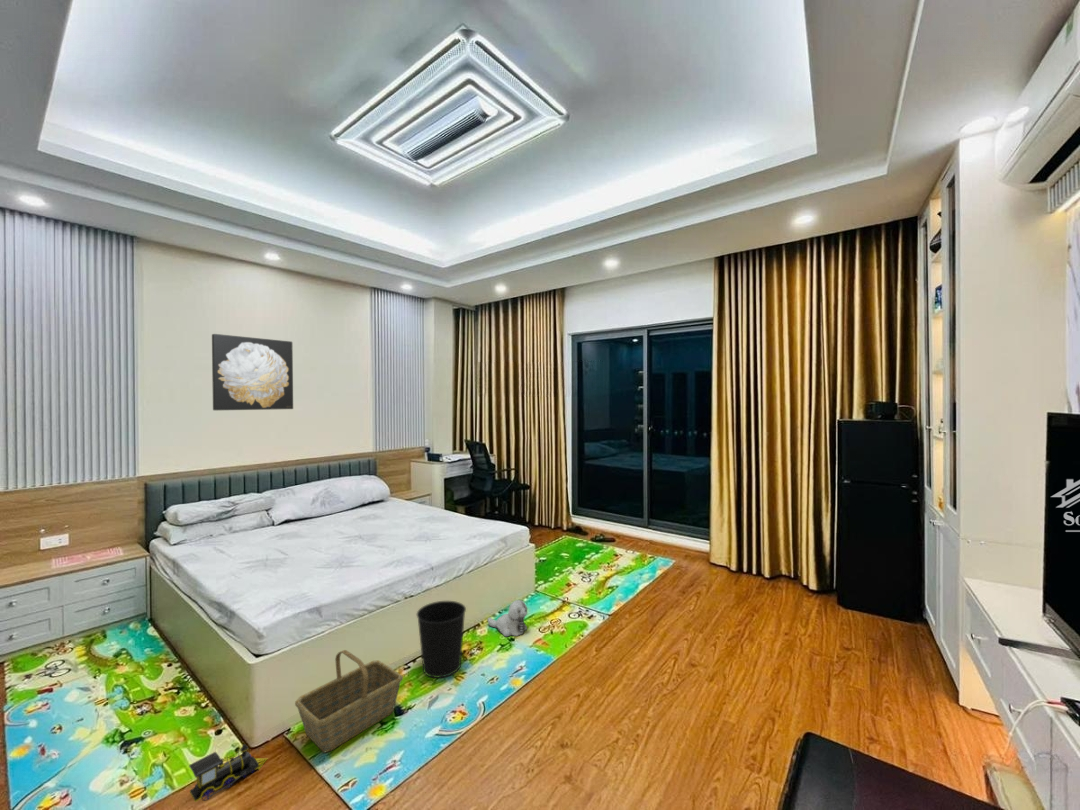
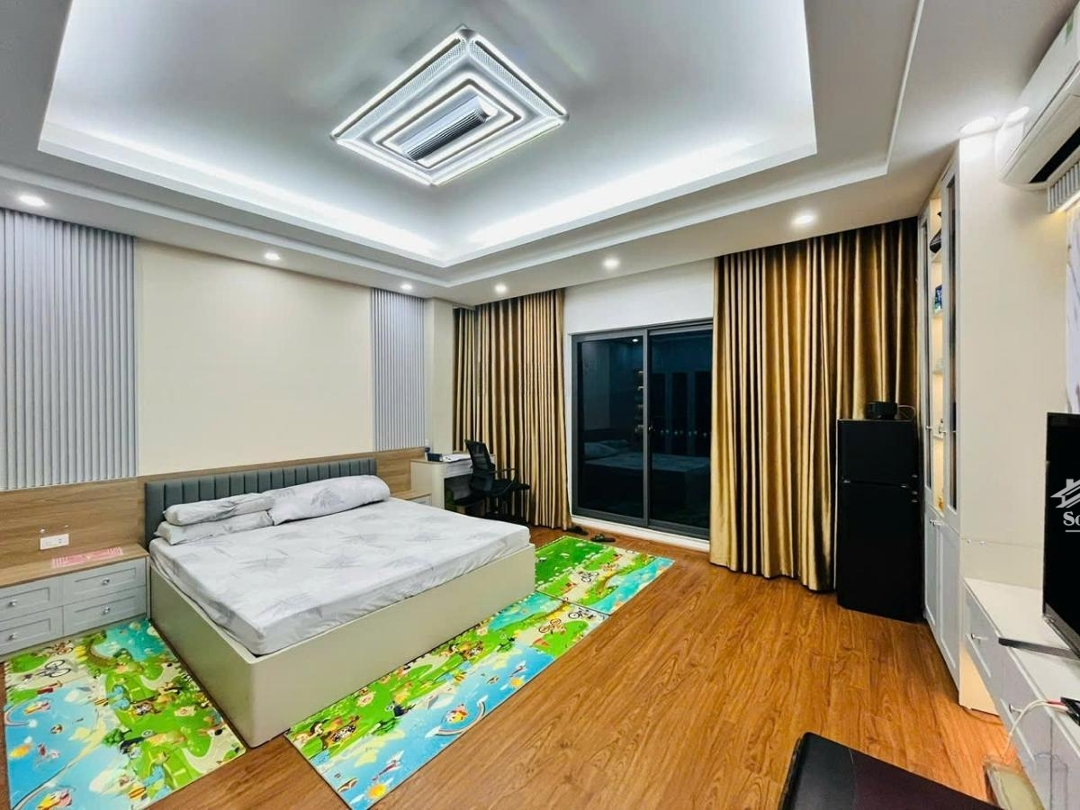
- basket (351, 689)
- wastebasket (441, 638)
- wall art (254, 373)
- toy train (231, 763)
- plush toy (508, 613)
